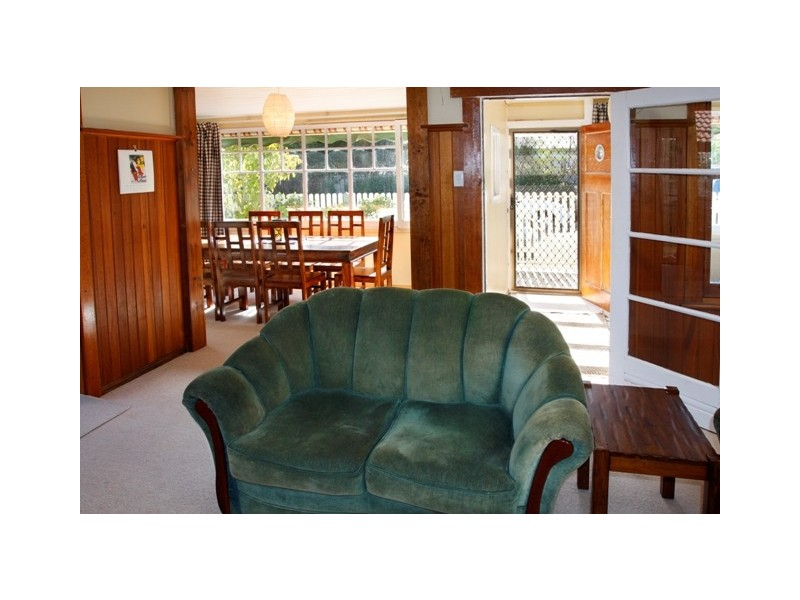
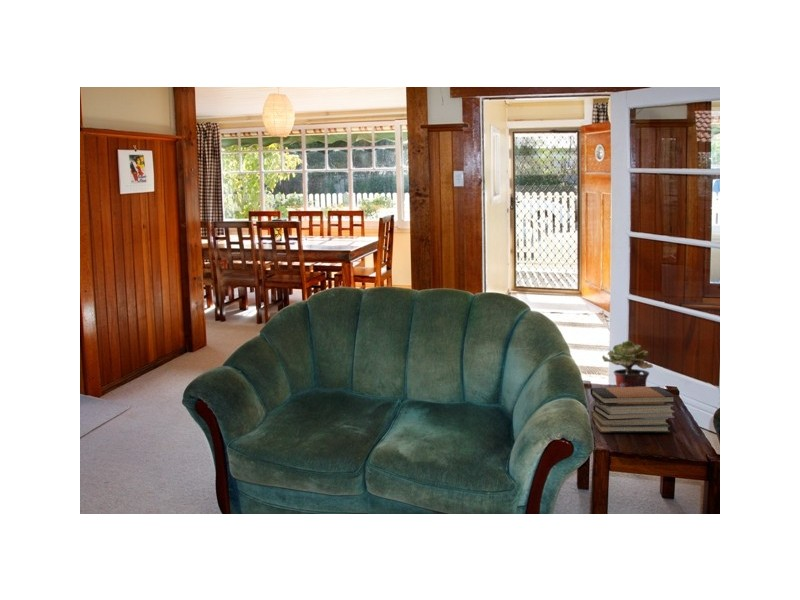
+ potted plant (626, 369)
+ book stack (631, 409)
